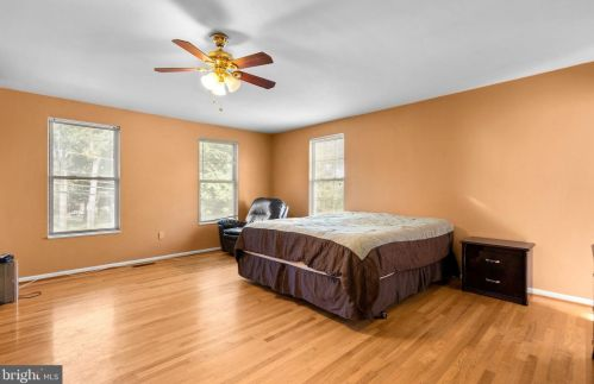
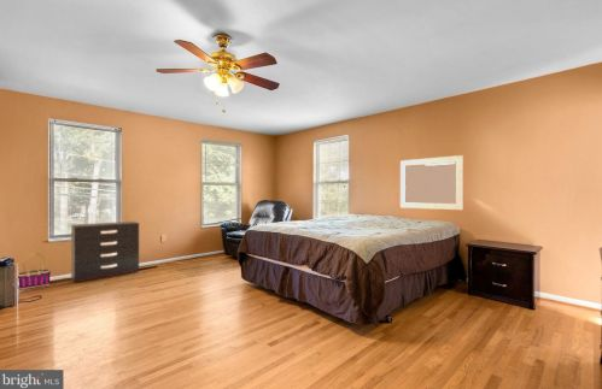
+ home mirror (429, 183)
+ dresser (106, 249)
+ basket (34, 270)
